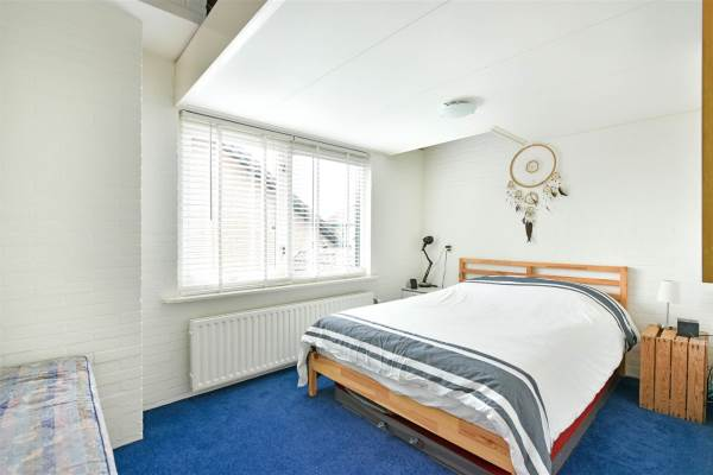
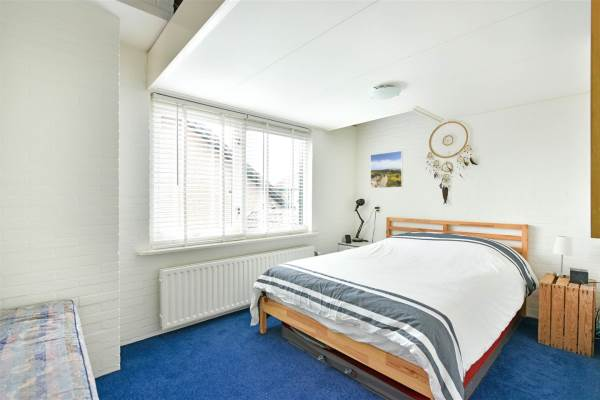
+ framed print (386, 170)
